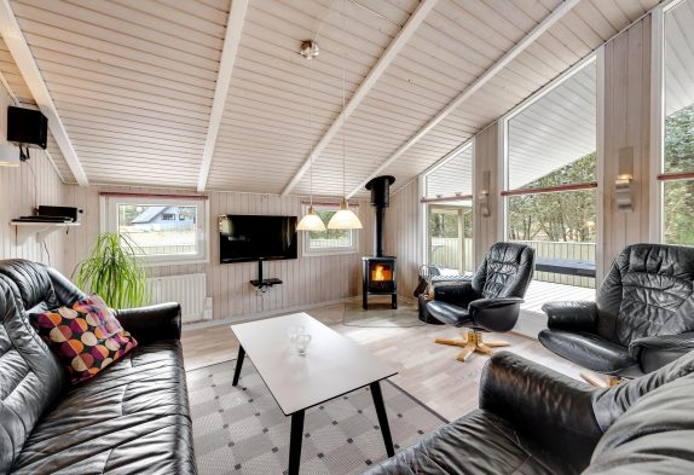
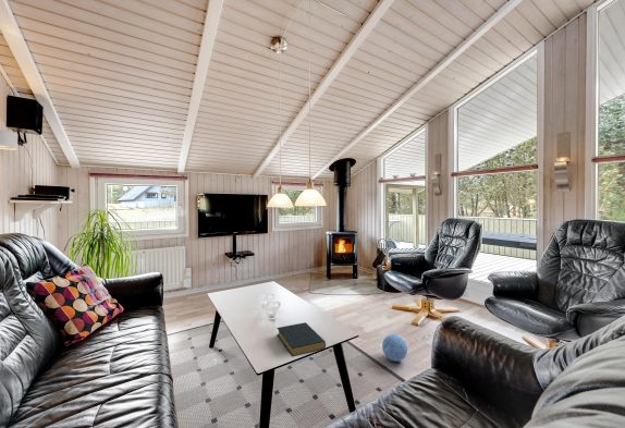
+ ball (394, 347)
+ hardback book (299, 338)
